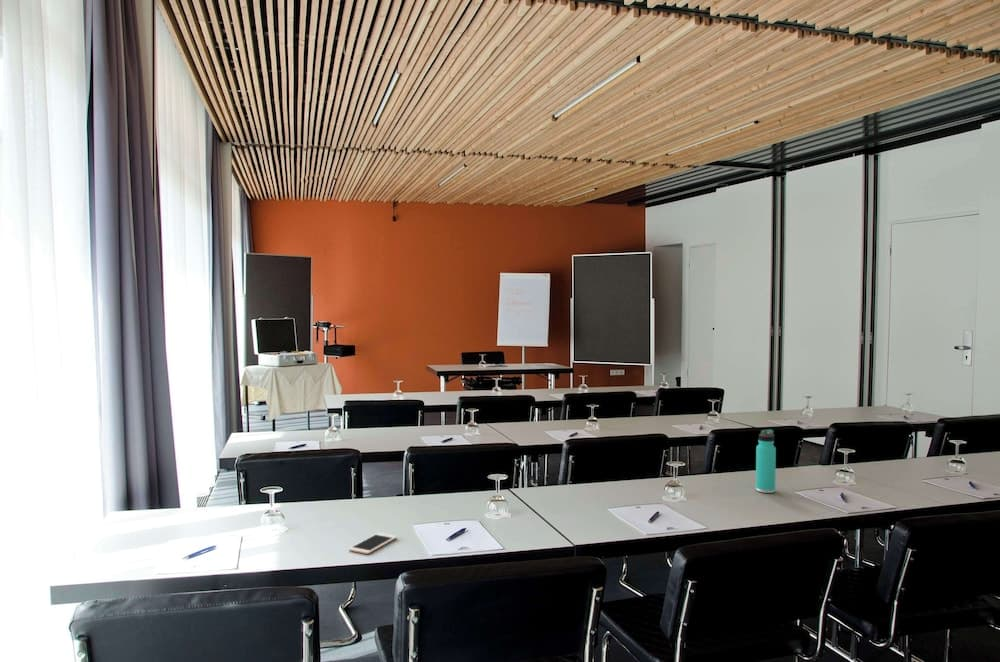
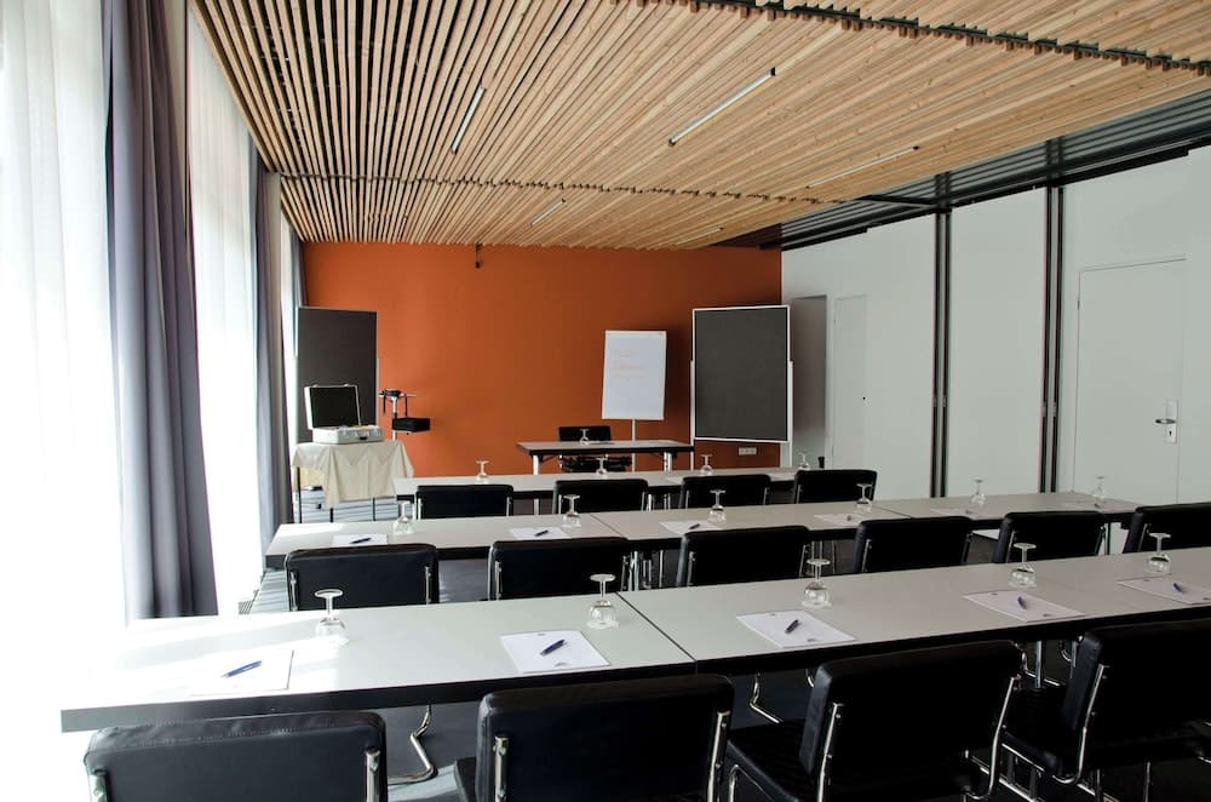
- cell phone (373, 543)
- thermos bottle (765, 460)
